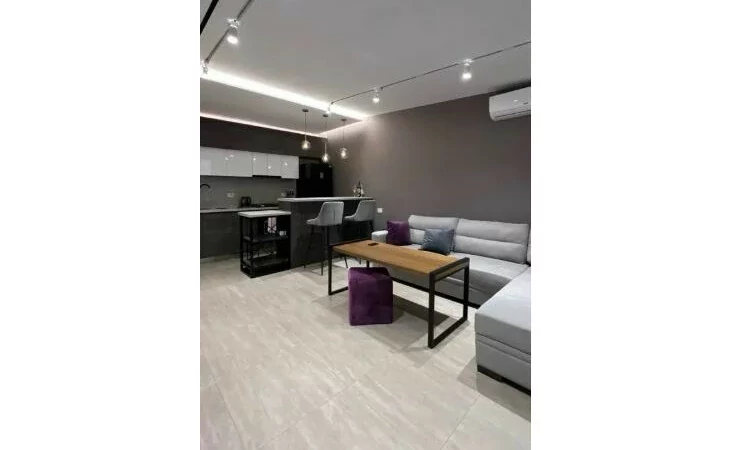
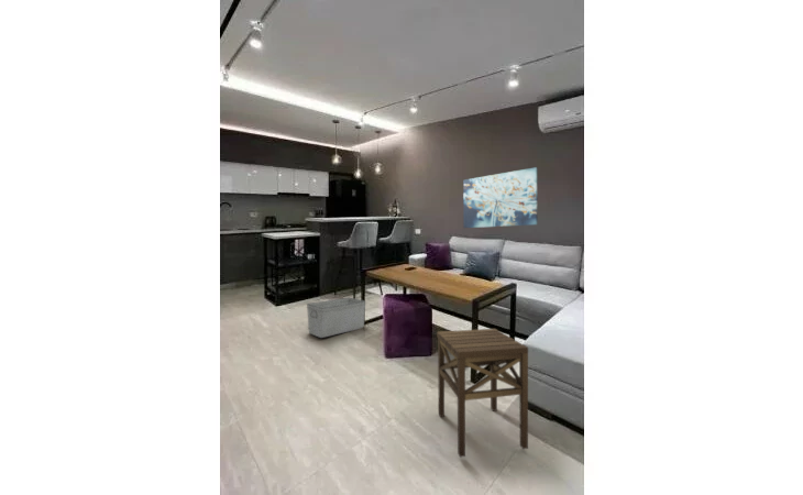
+ side table (479, 385)
+ storage bin (337, 316)
+ wall art (497, 200)
